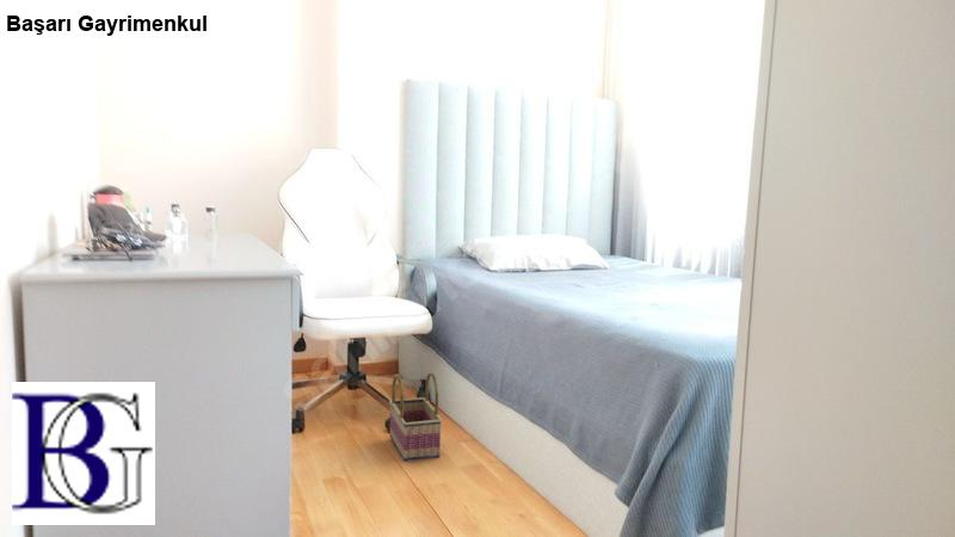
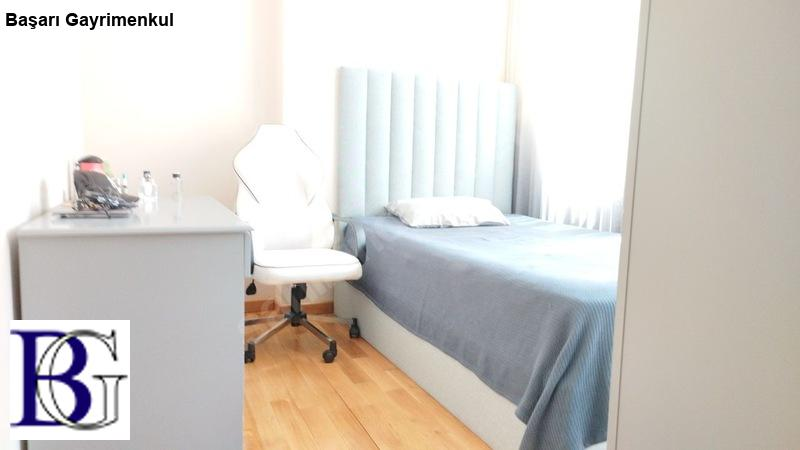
- basket (414, 411)
